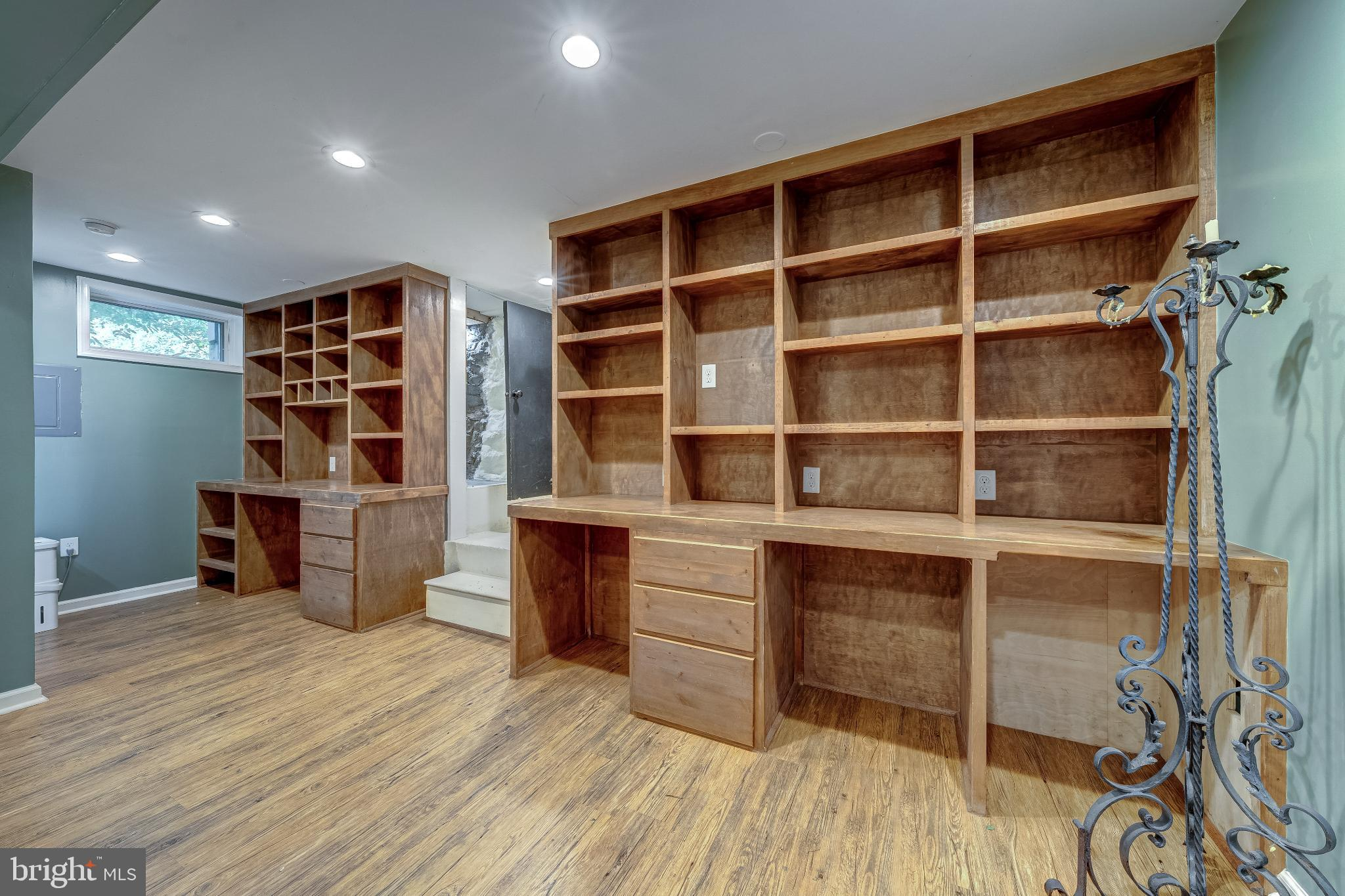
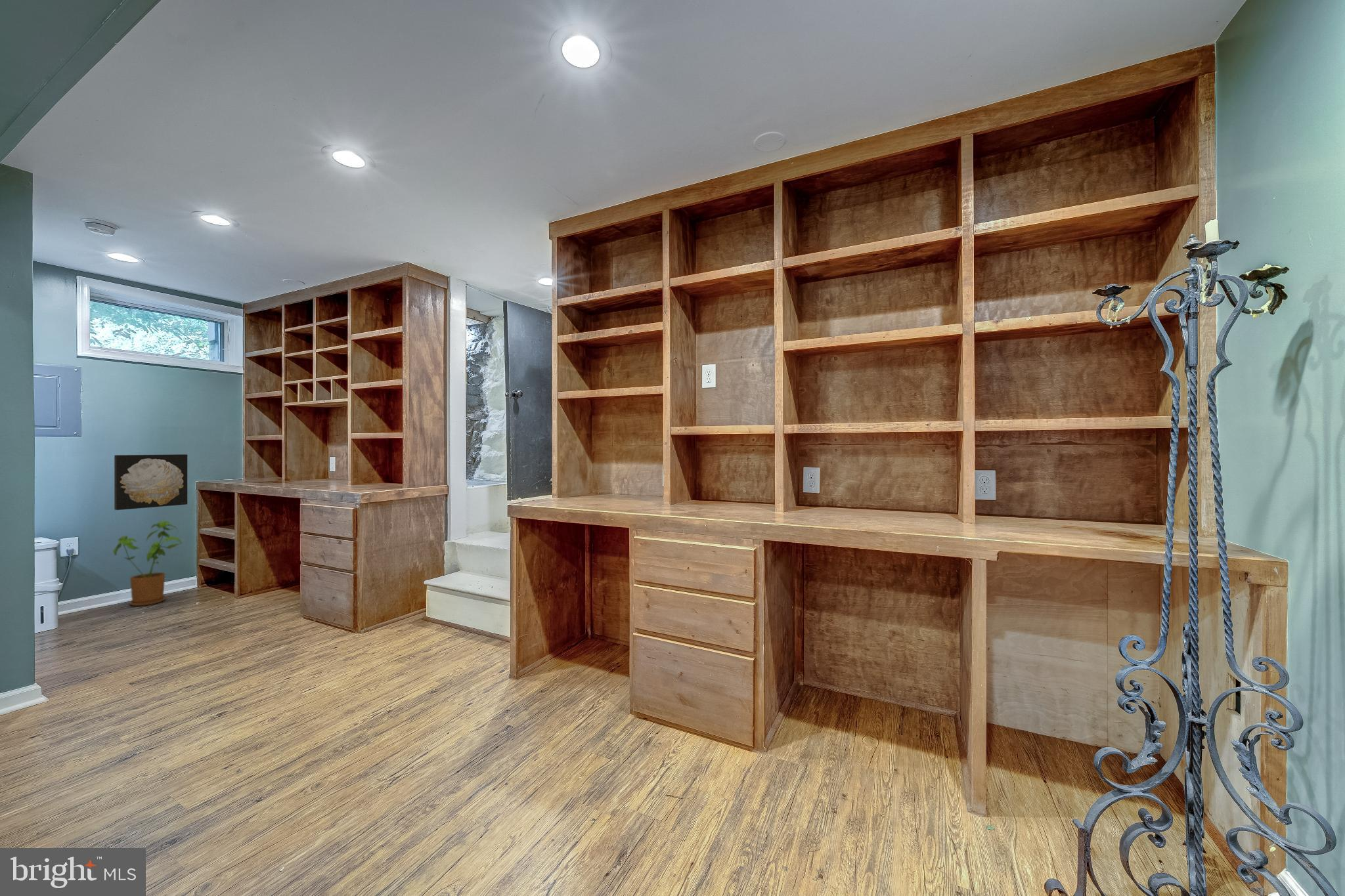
+ house plant (153, 562)
+ wall art (152, 480)
